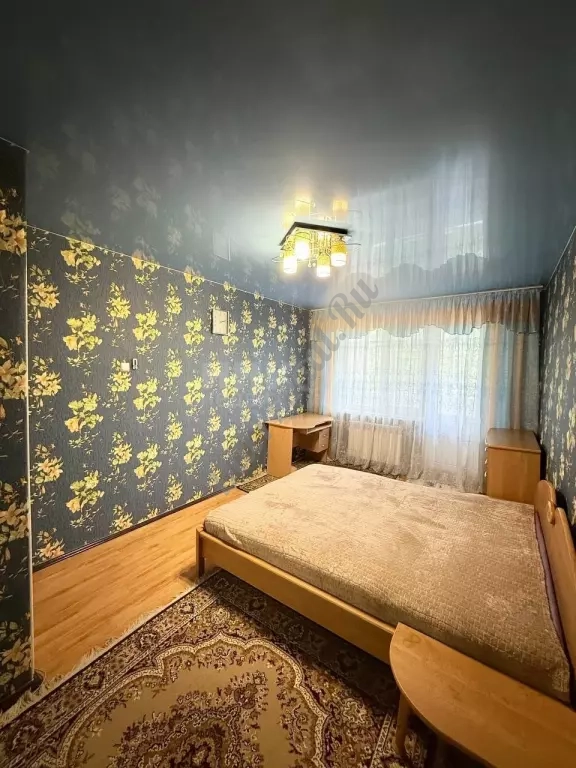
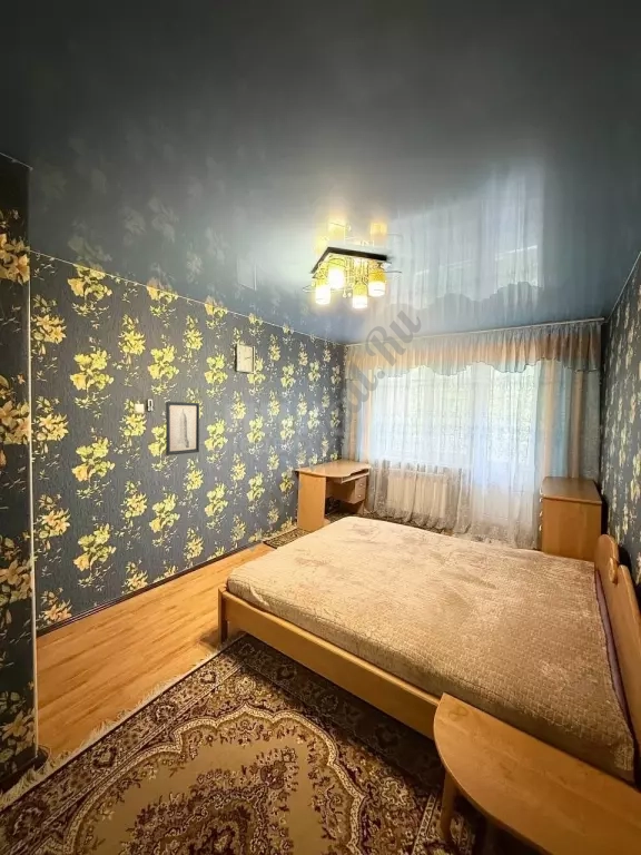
+ wall art (183, 428)
